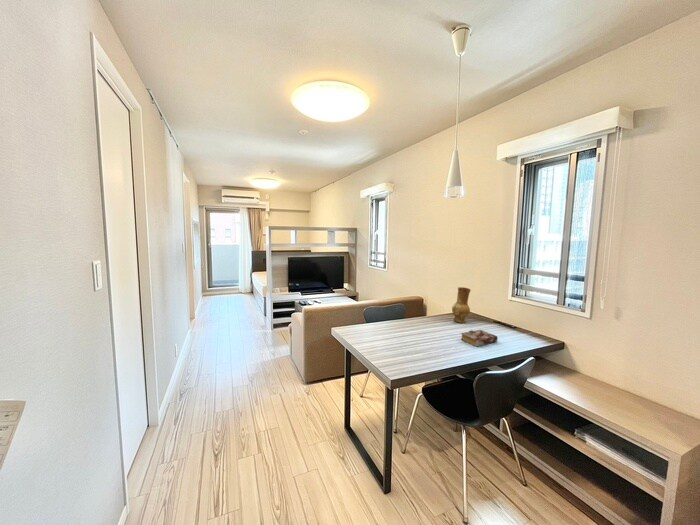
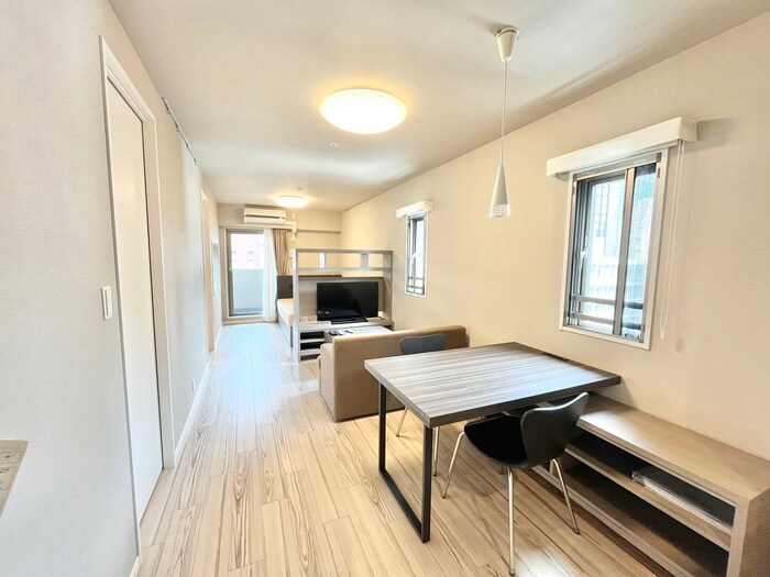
- book (478, 337)
- ceramic jug (460, 304)
